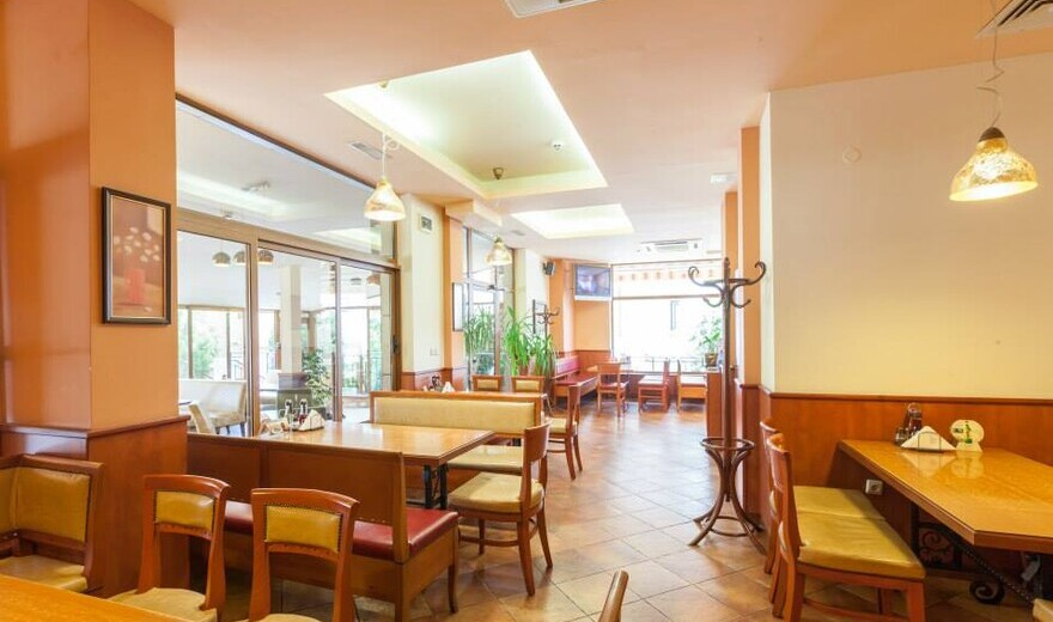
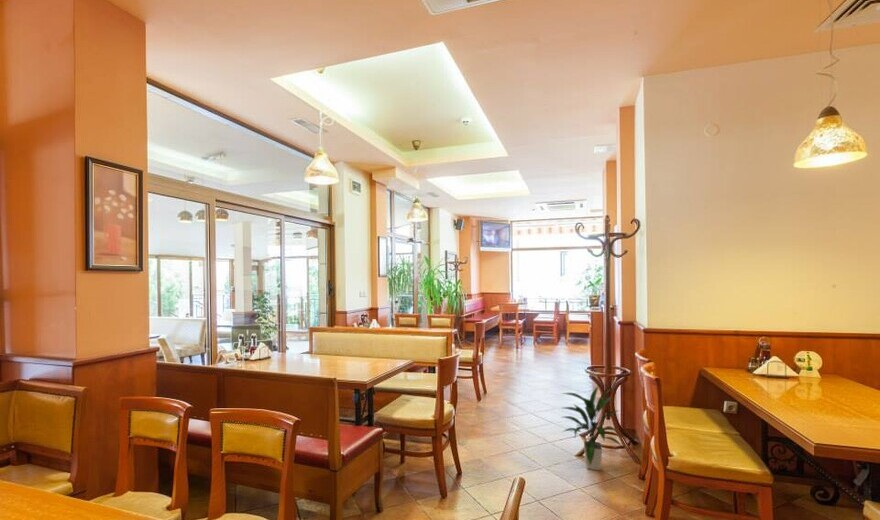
+ indoor plant (591, 425)
